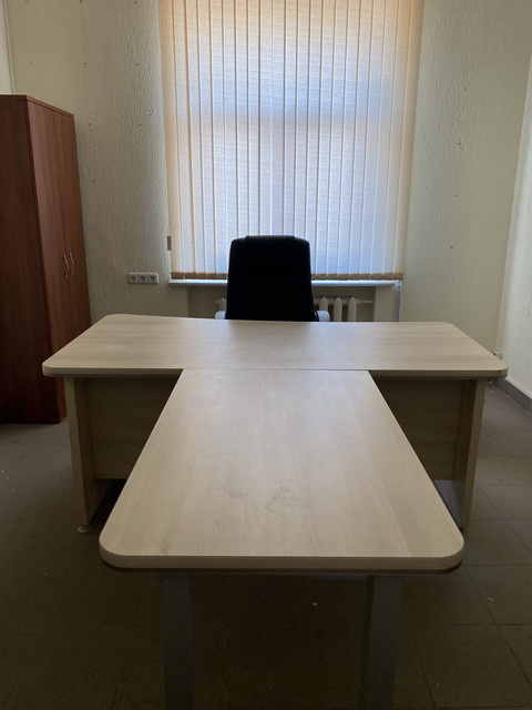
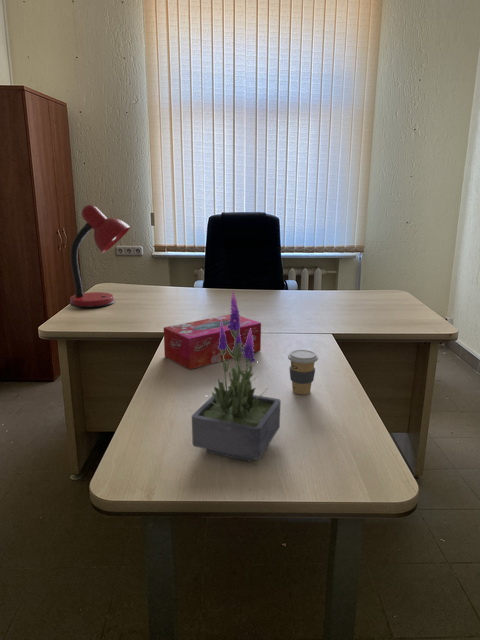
+ tissue box (213, 339)
+ coffee cup (302, 372)
+ desk lamp (101, 252)
+ potted plant (237, 371)
